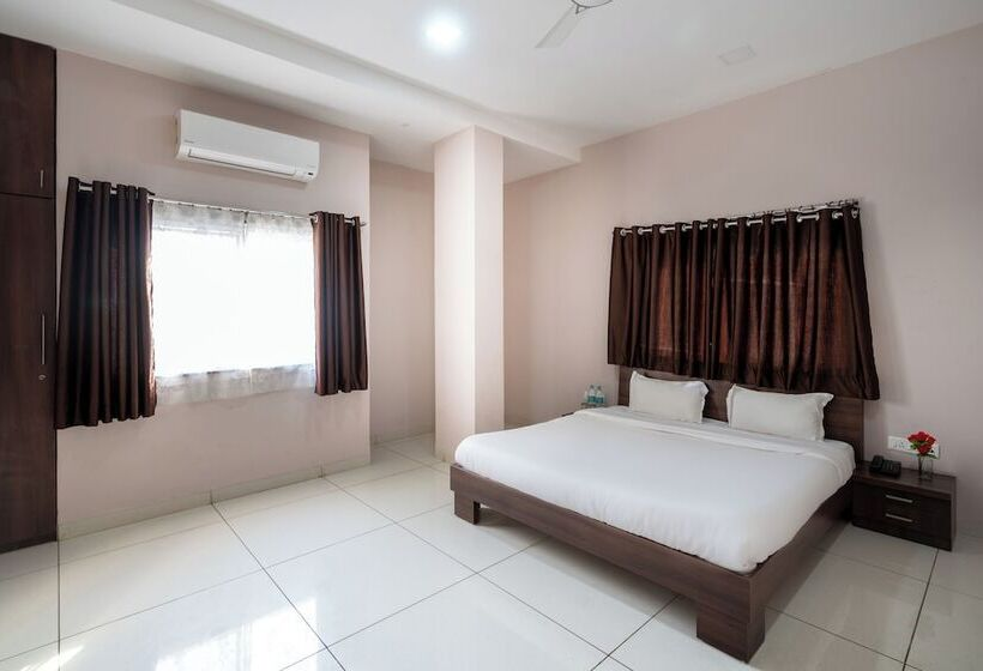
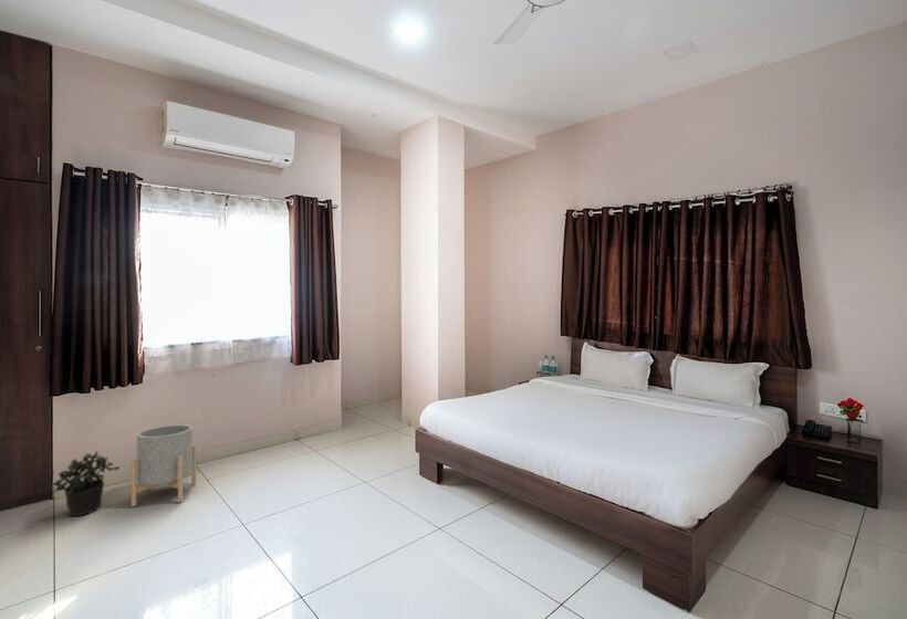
+ planter (165, 462)
+ potted plant (87, 481)
